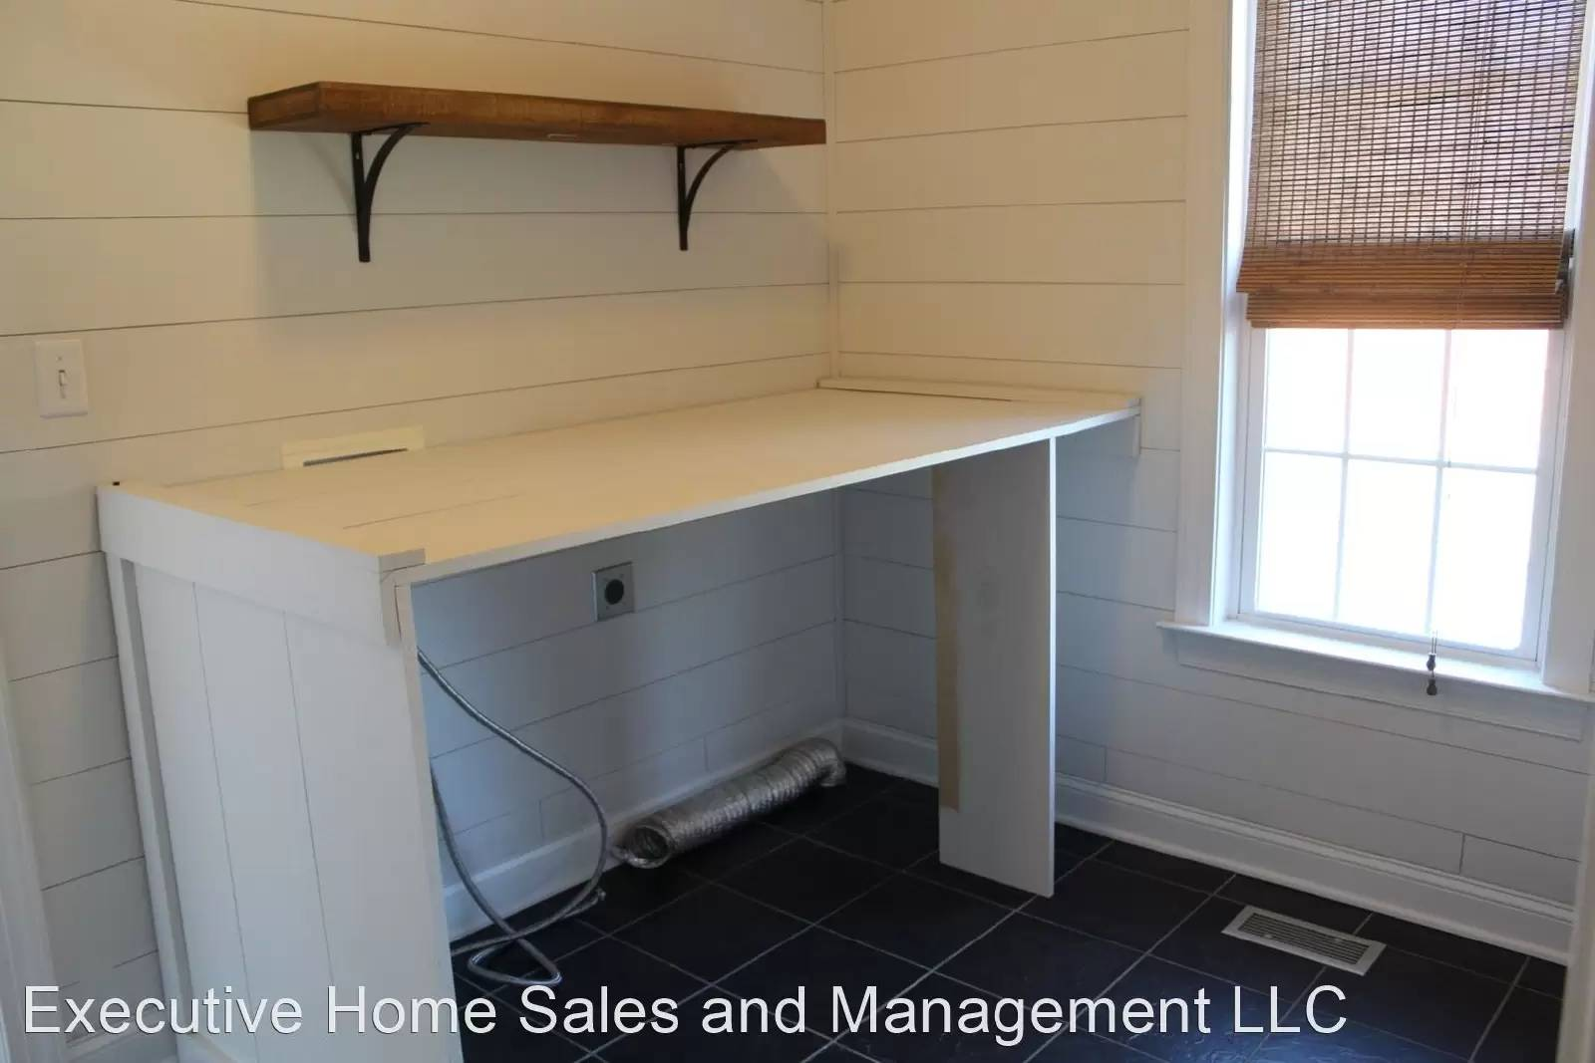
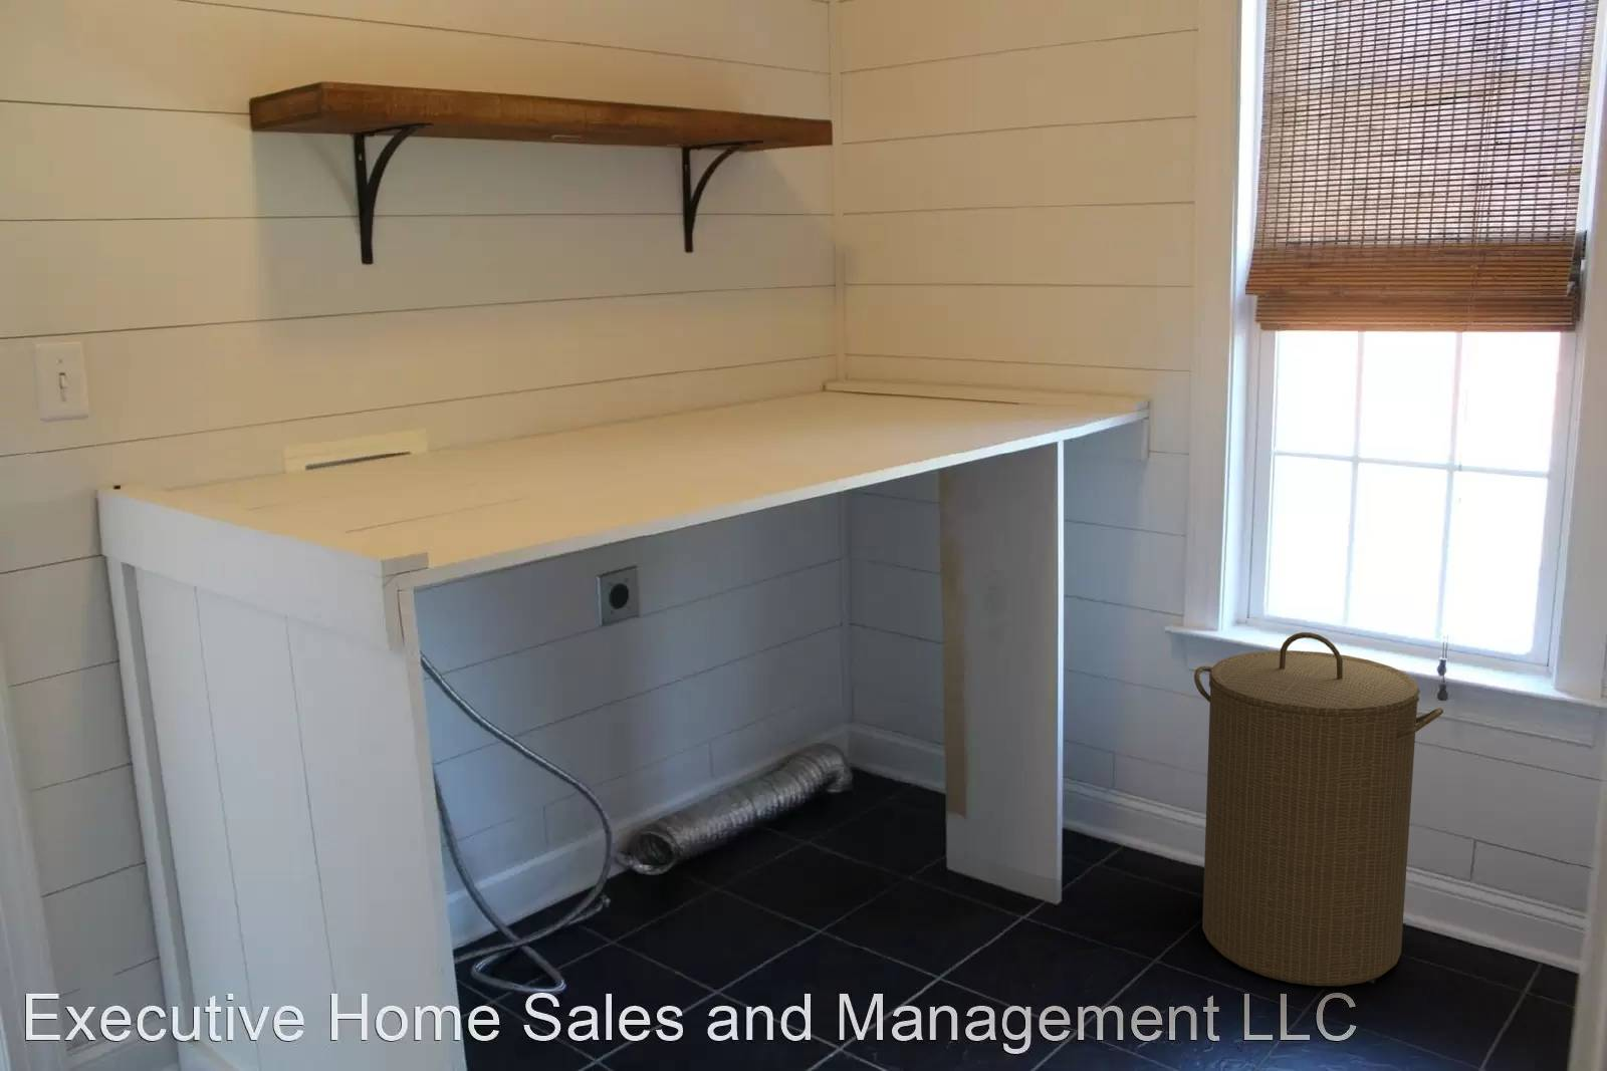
+ laundry hamper (1306, 789)
